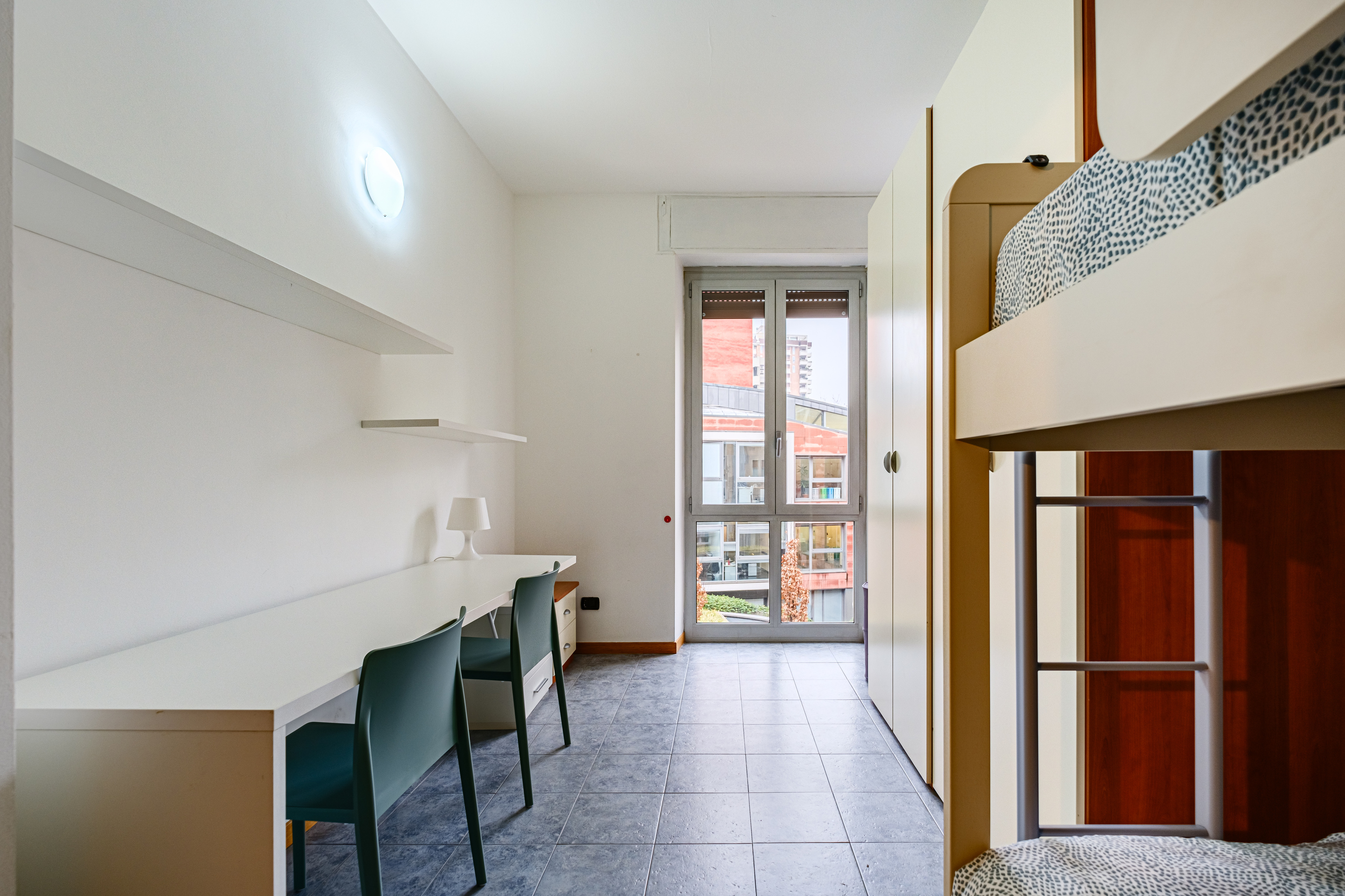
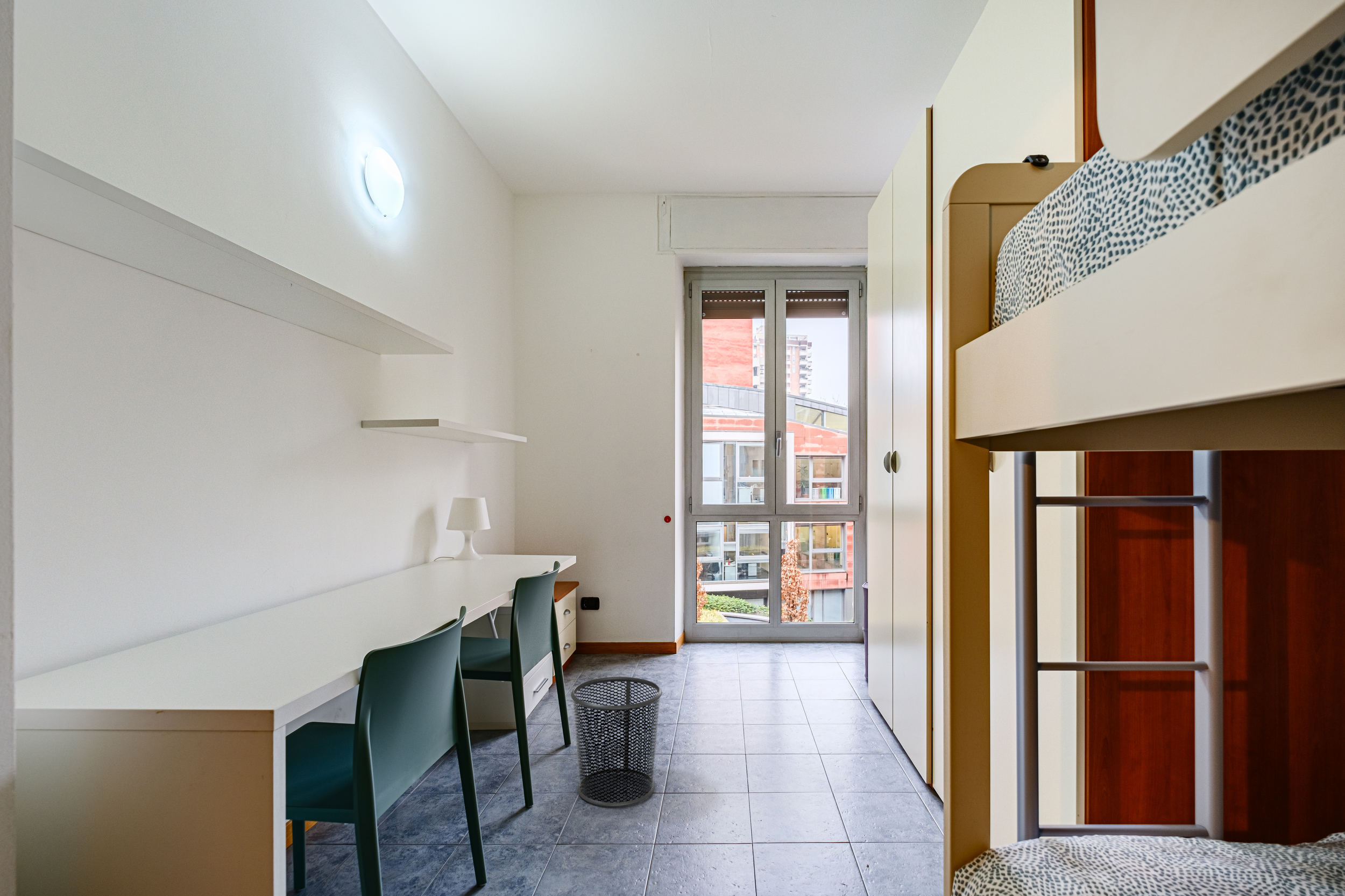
+ waste bin (617, 739)
